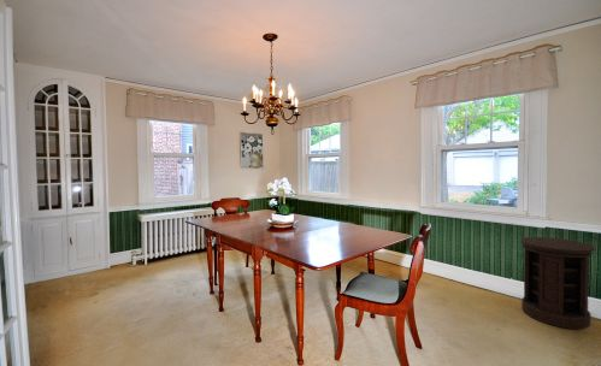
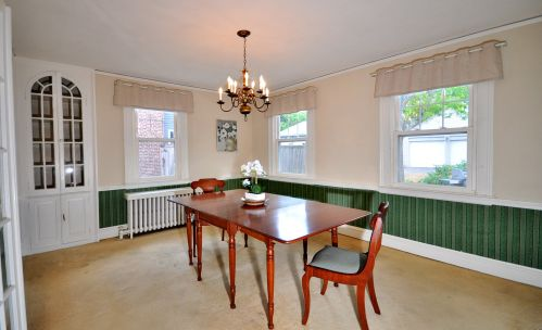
- side table (554, 278)
